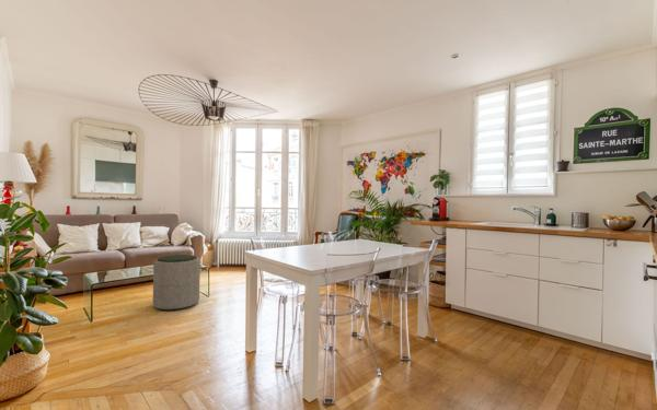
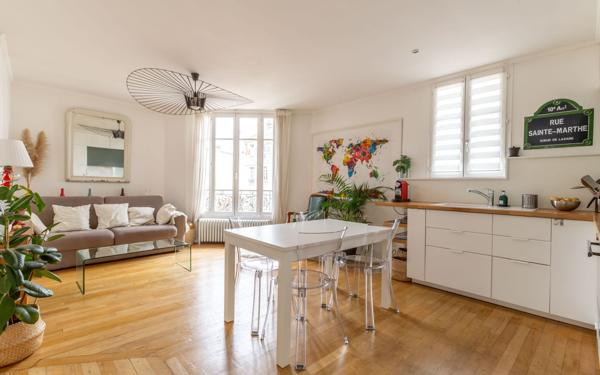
- ottoman (176, 280)
